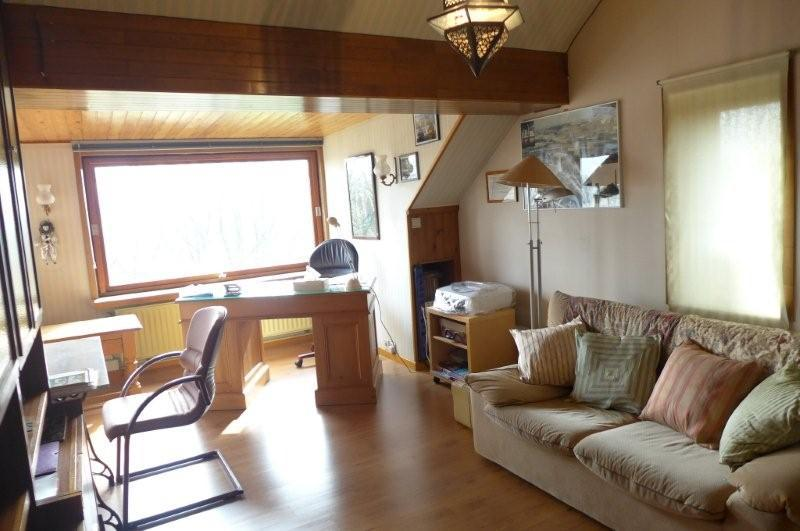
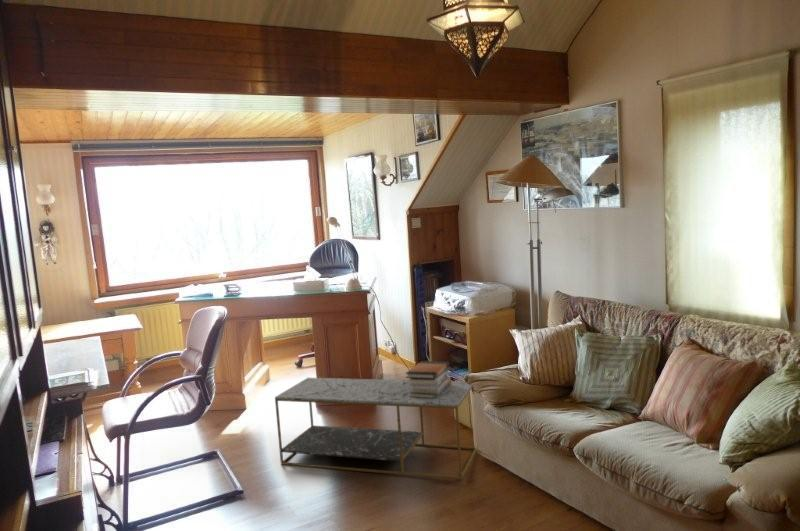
+ coffee table (377, 429)
+ book stack (429, 379)
